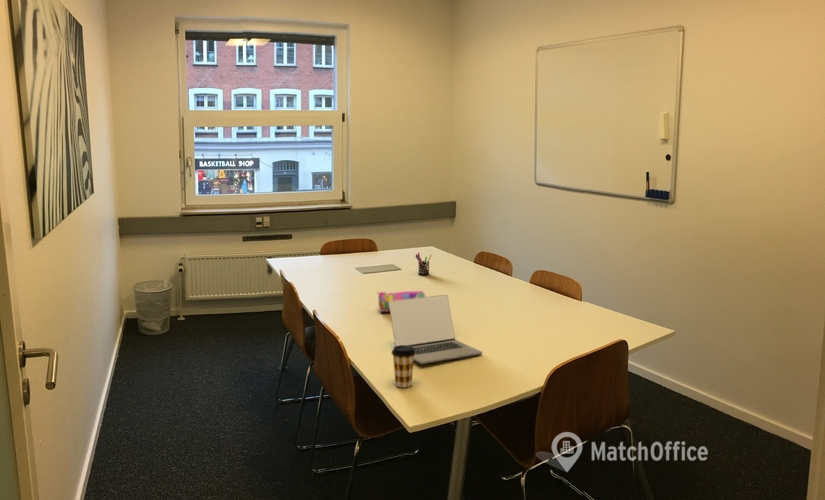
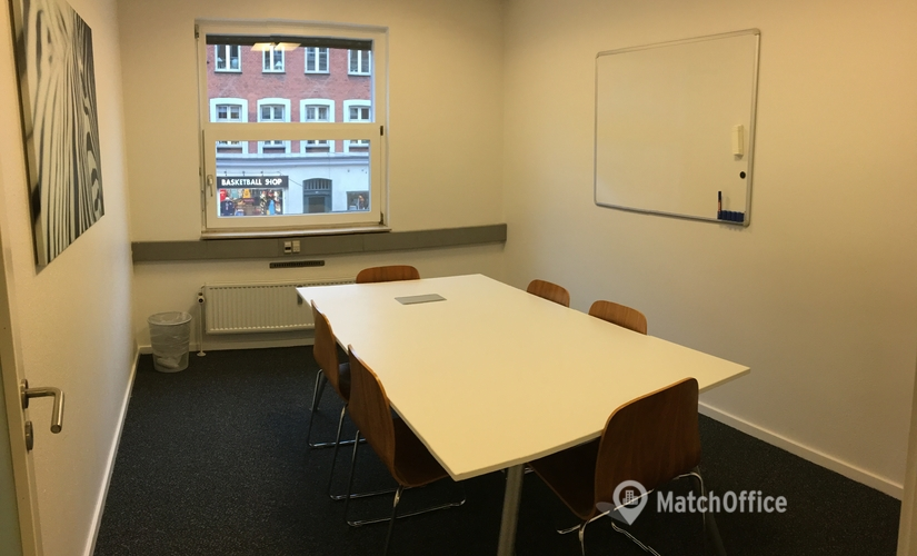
- pencil case (401, 299)
- laptop (434, 327)
- pen holder (423, 263)
- coffee cup (403, 366)
